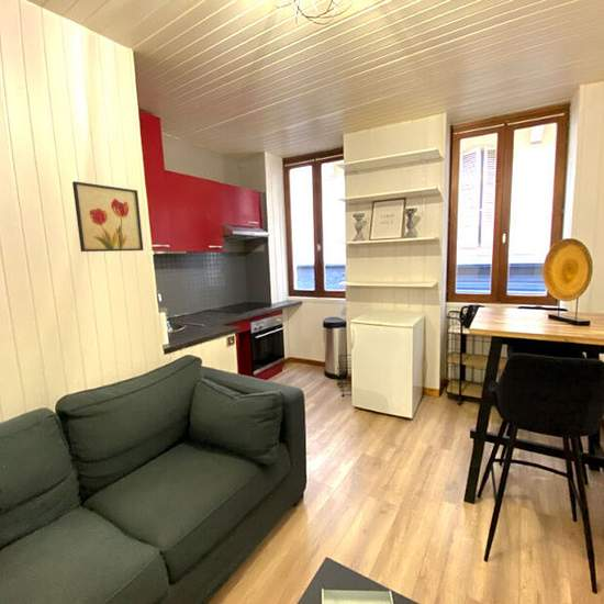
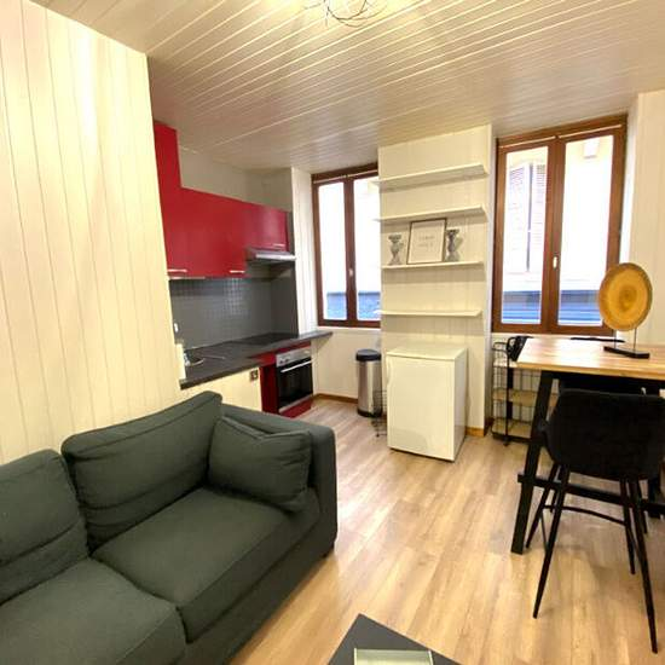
- wall art (110, 219)
